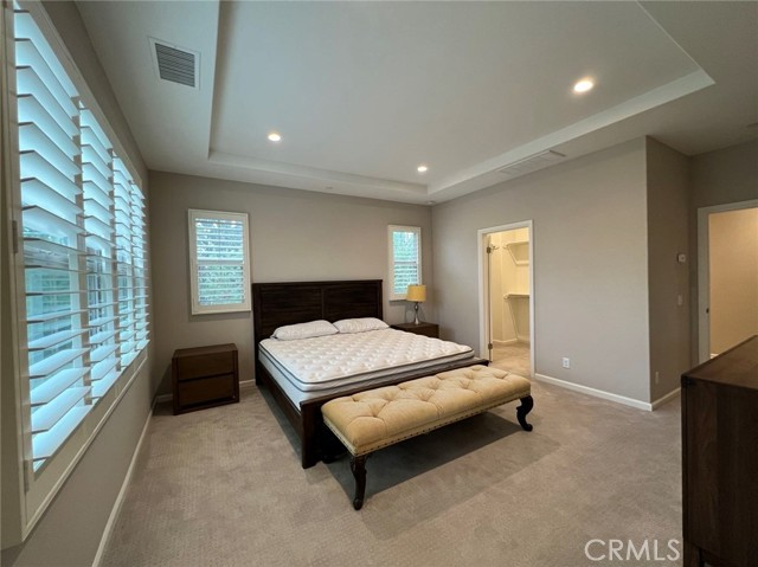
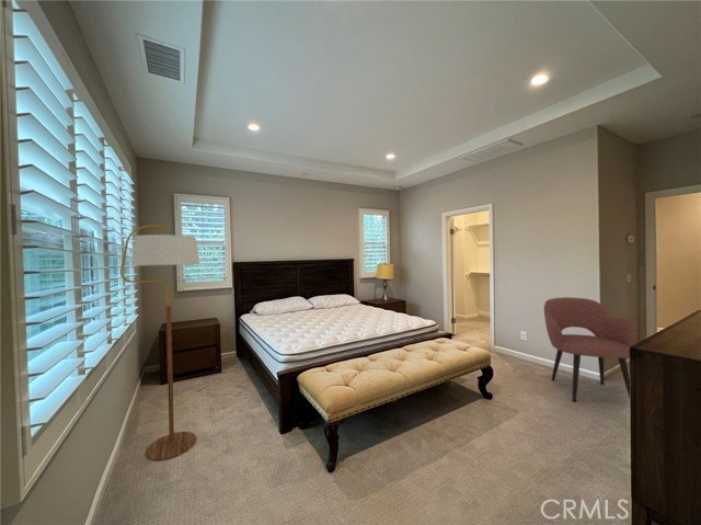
+ floor lamp (166, 335)
+ armchair (585, 345)
